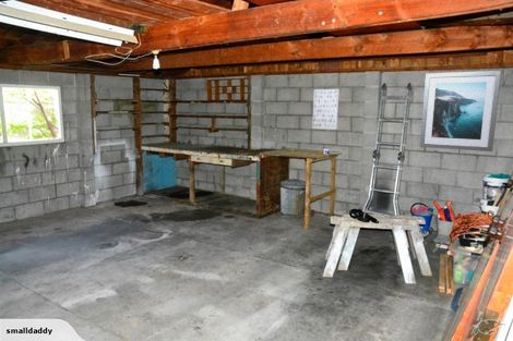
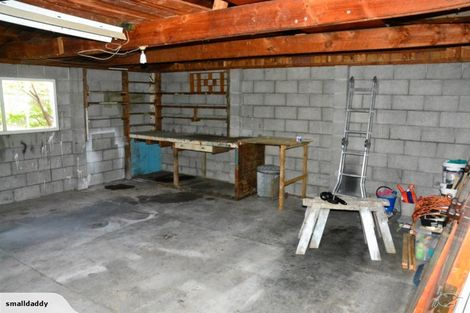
- wall art (325, 109)
- wall art (457, 111)
